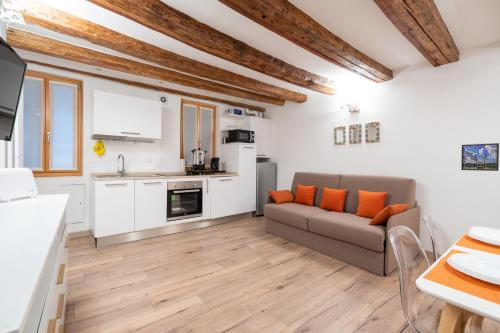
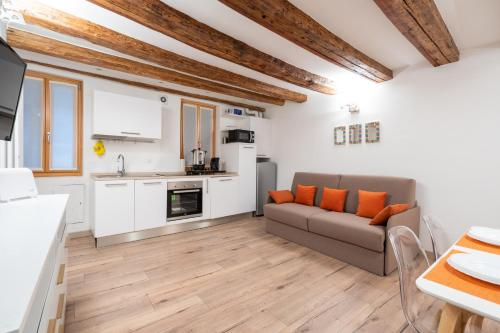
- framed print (479, 157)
